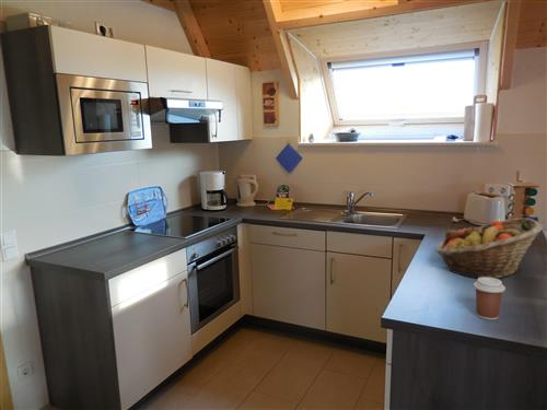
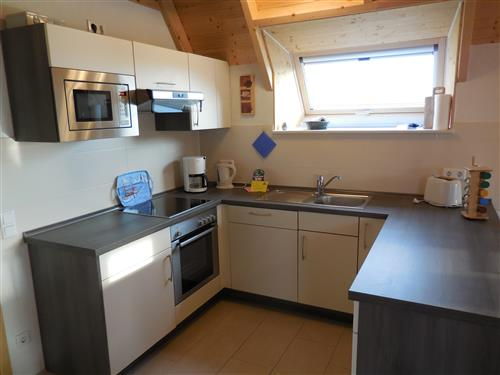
- fruit basket (486, 244)
- coffee cup (488, 297)
